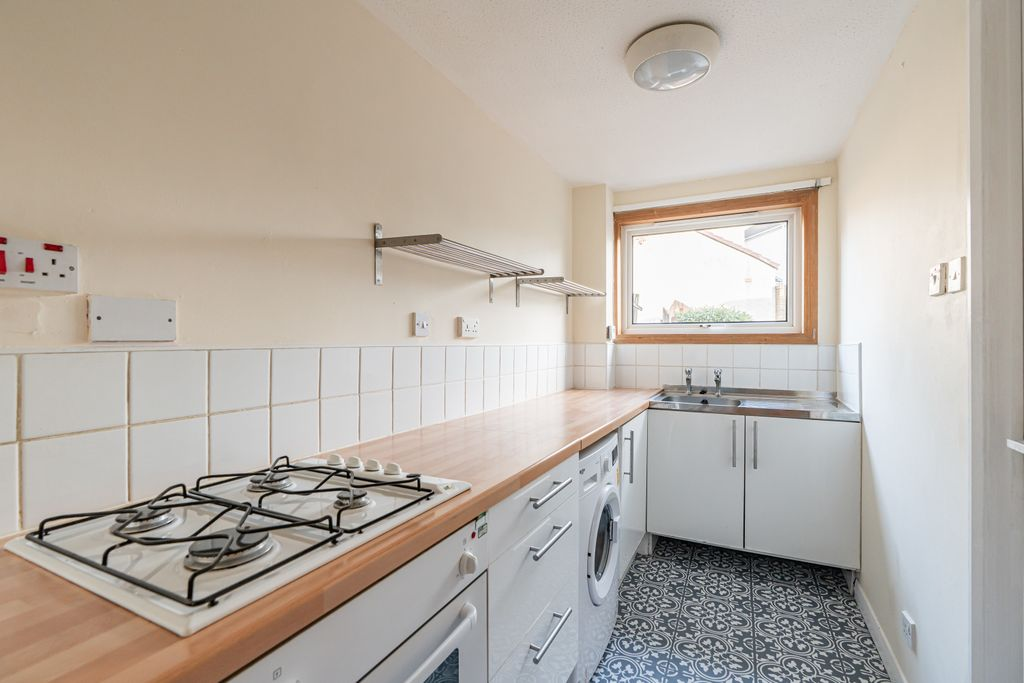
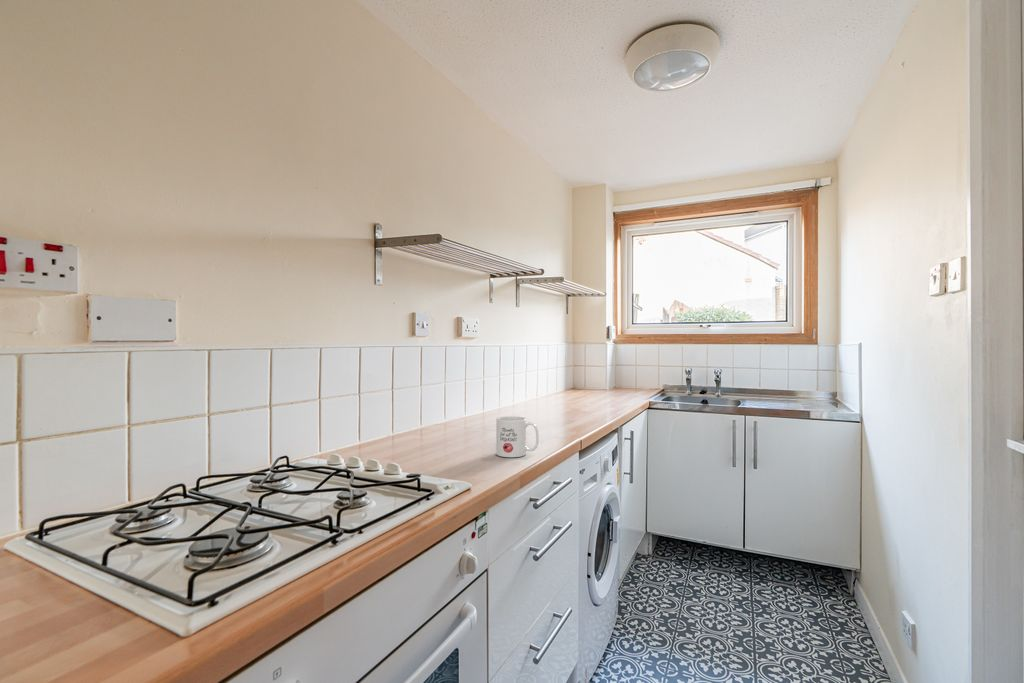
+ mug (517, 436)
